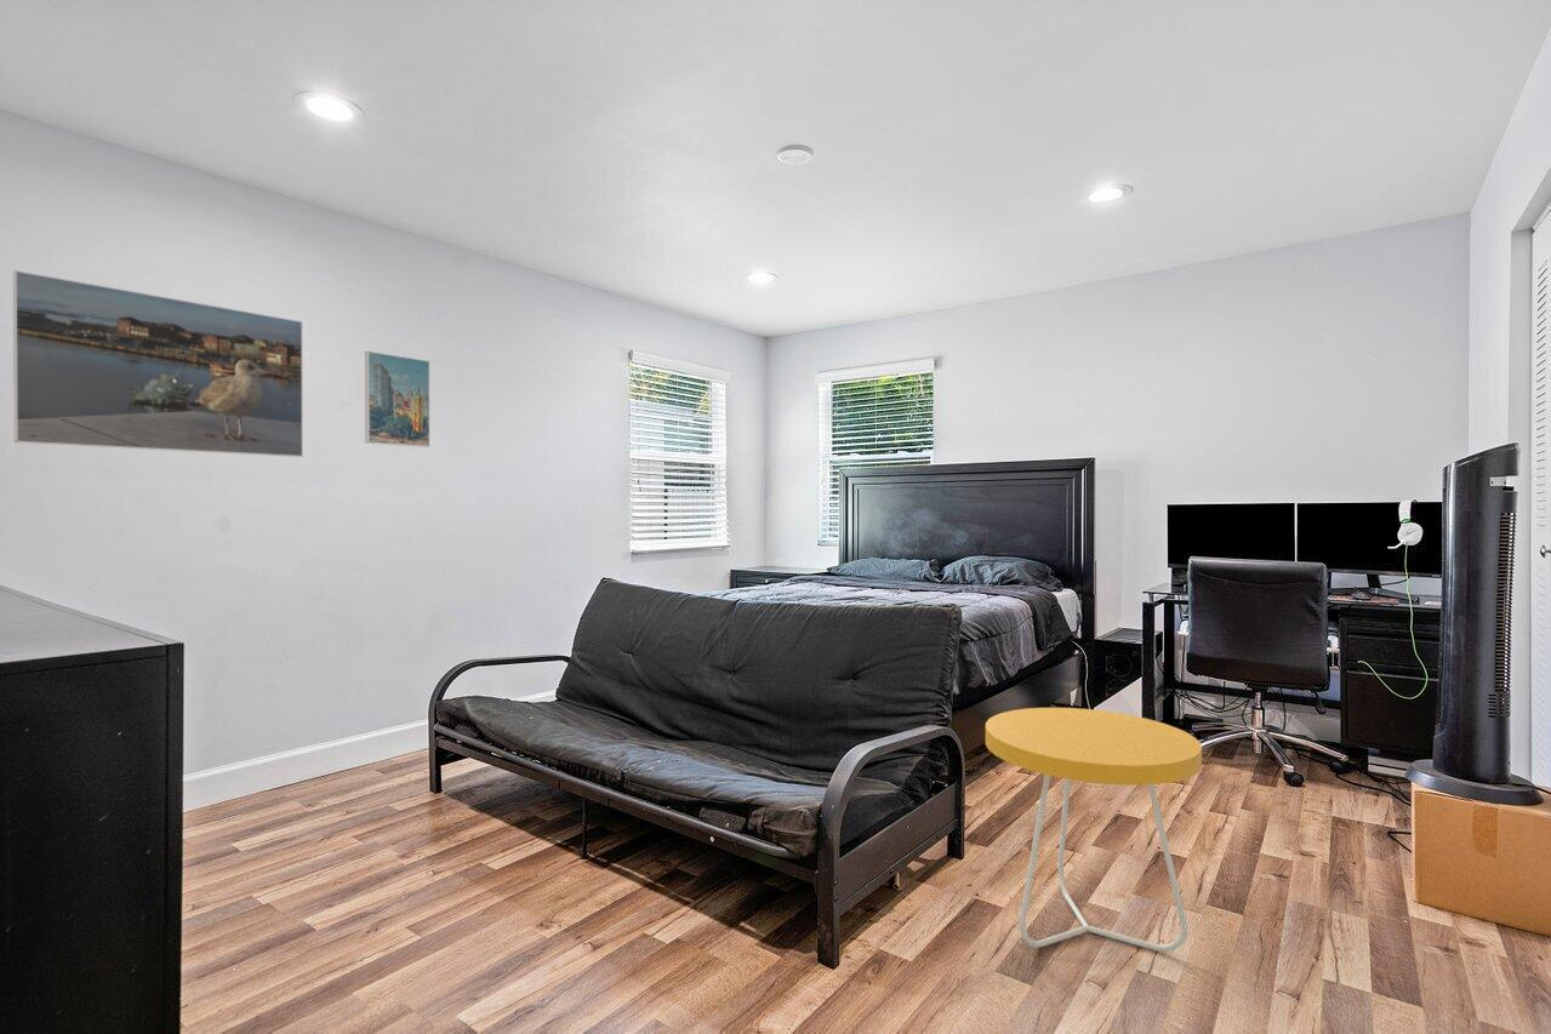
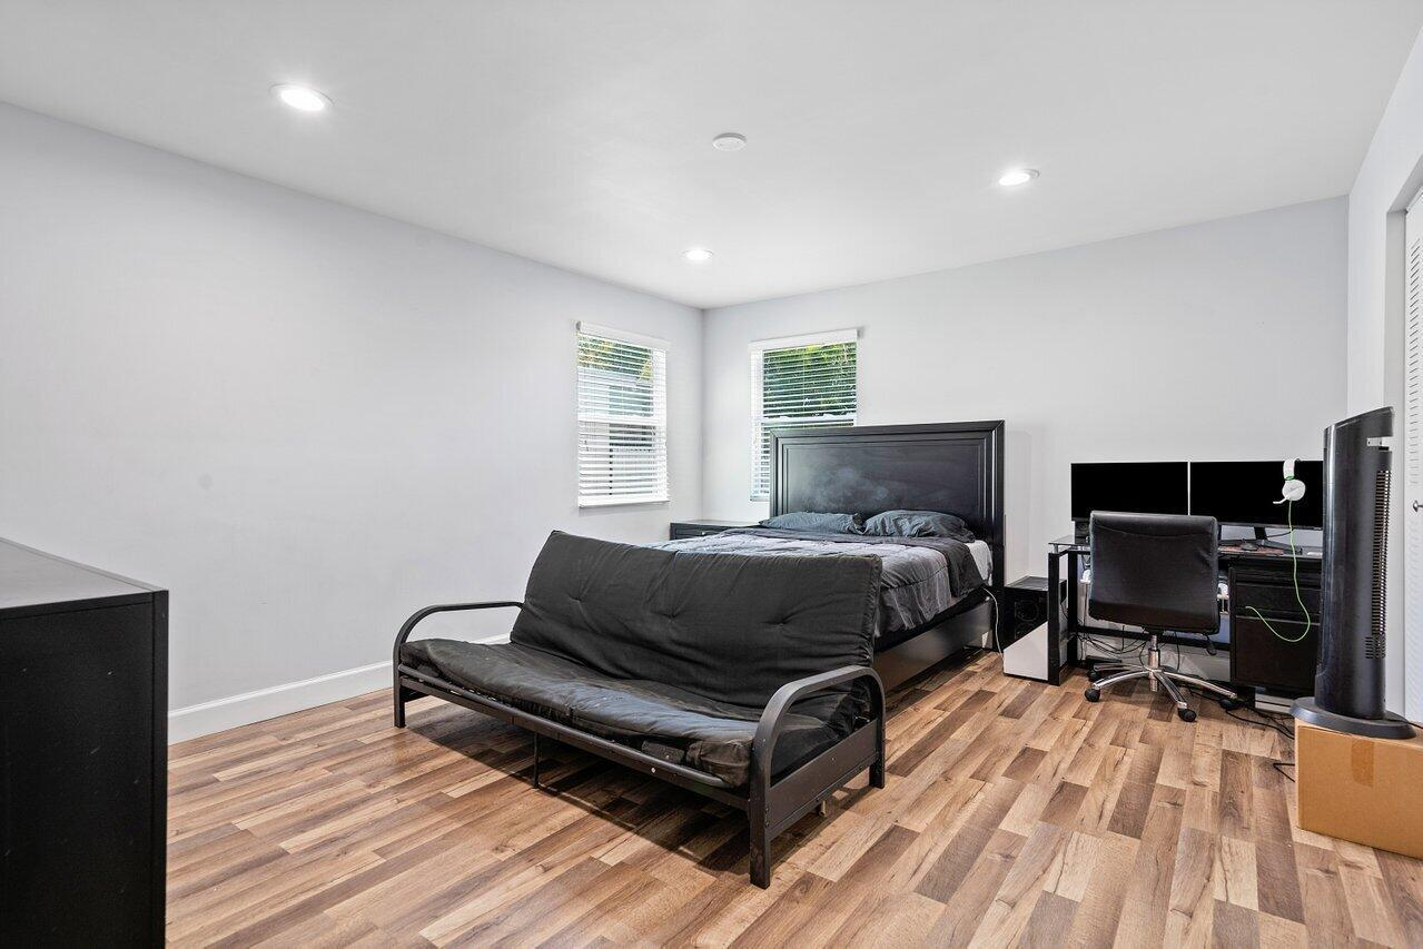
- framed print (175, 375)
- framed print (398, 400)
- side table (1065, 832)
